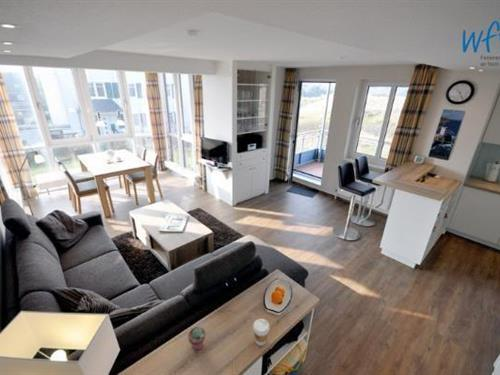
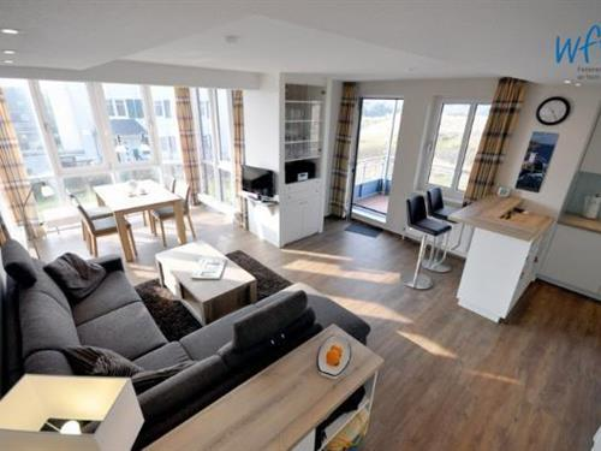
- coffee cup (261, 332)
- potted succulent (197, 337)
